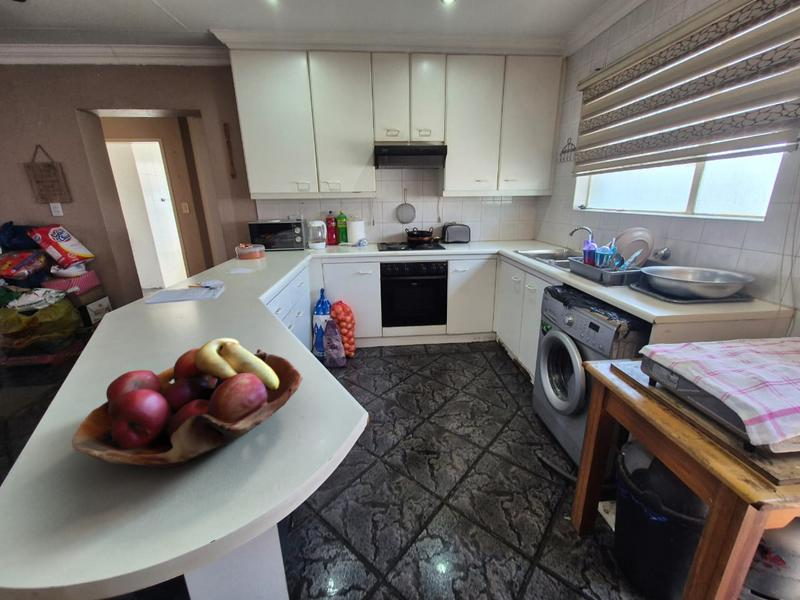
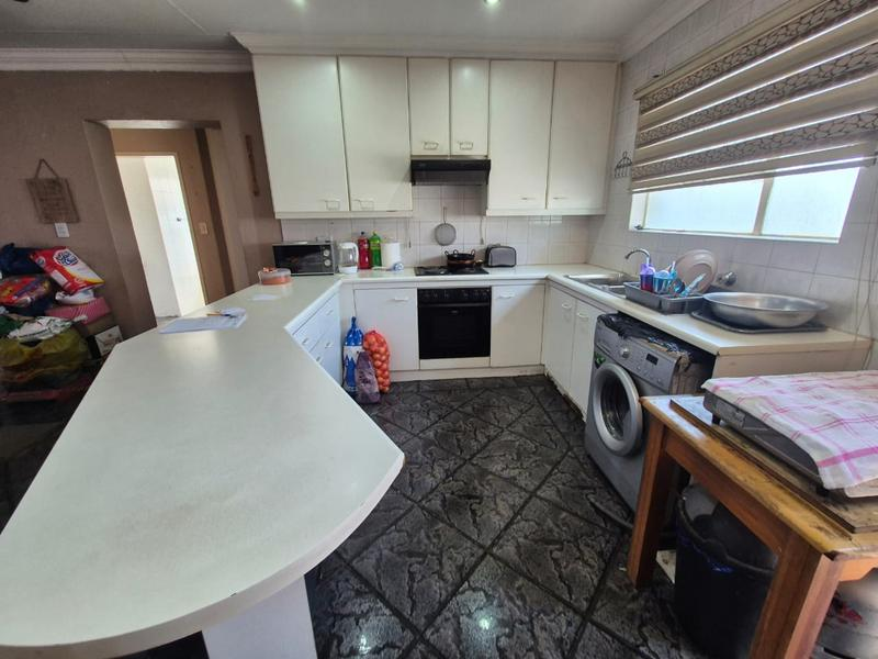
- fruit basket (205, 389)
